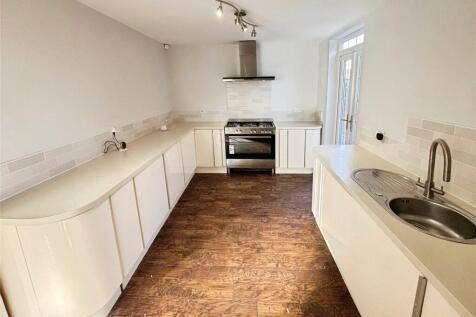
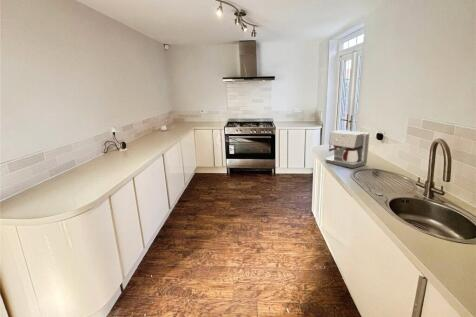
+ coffee maker (346, 147)
